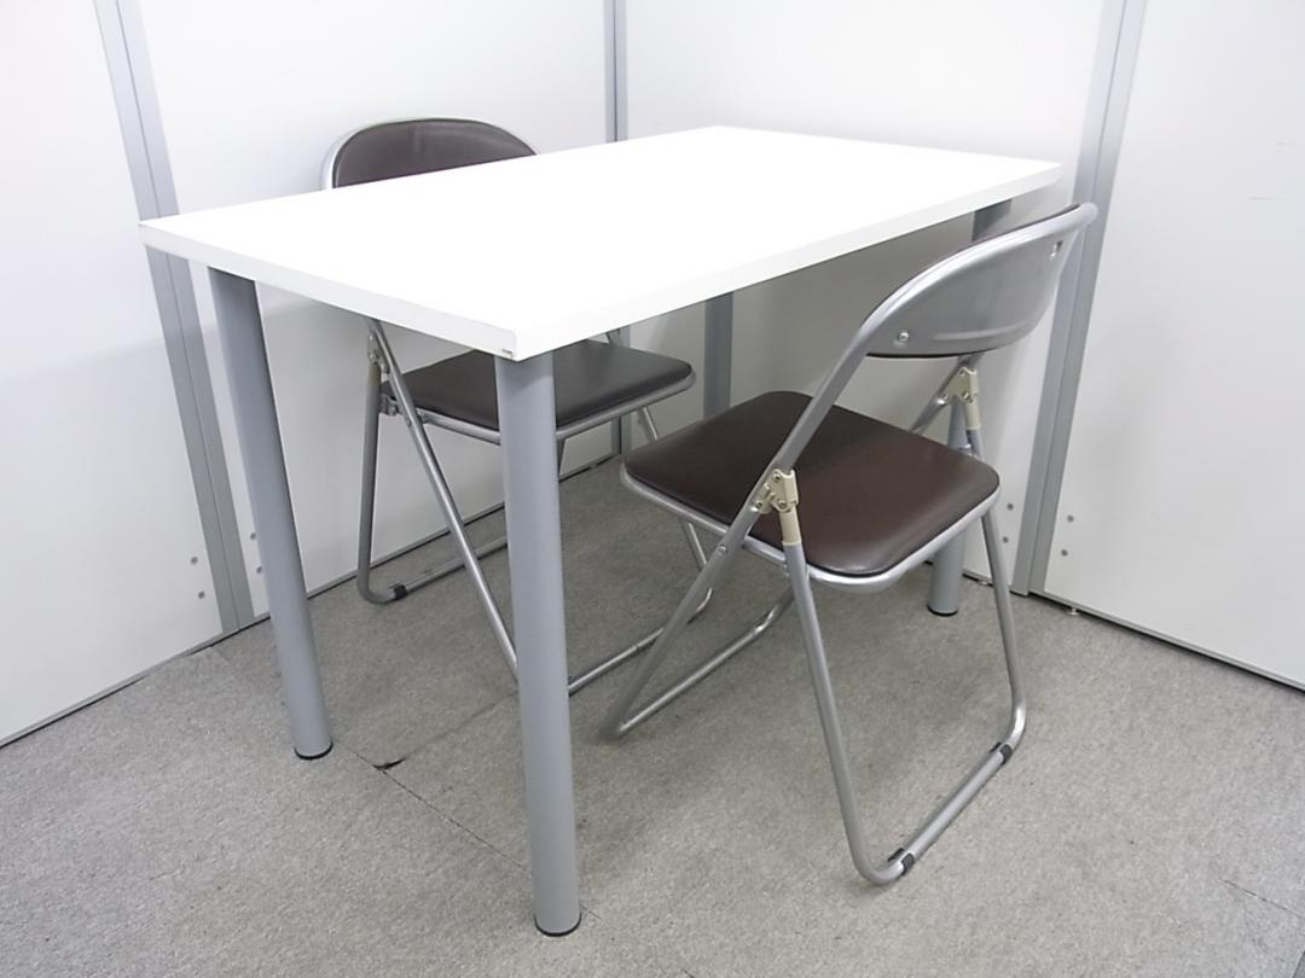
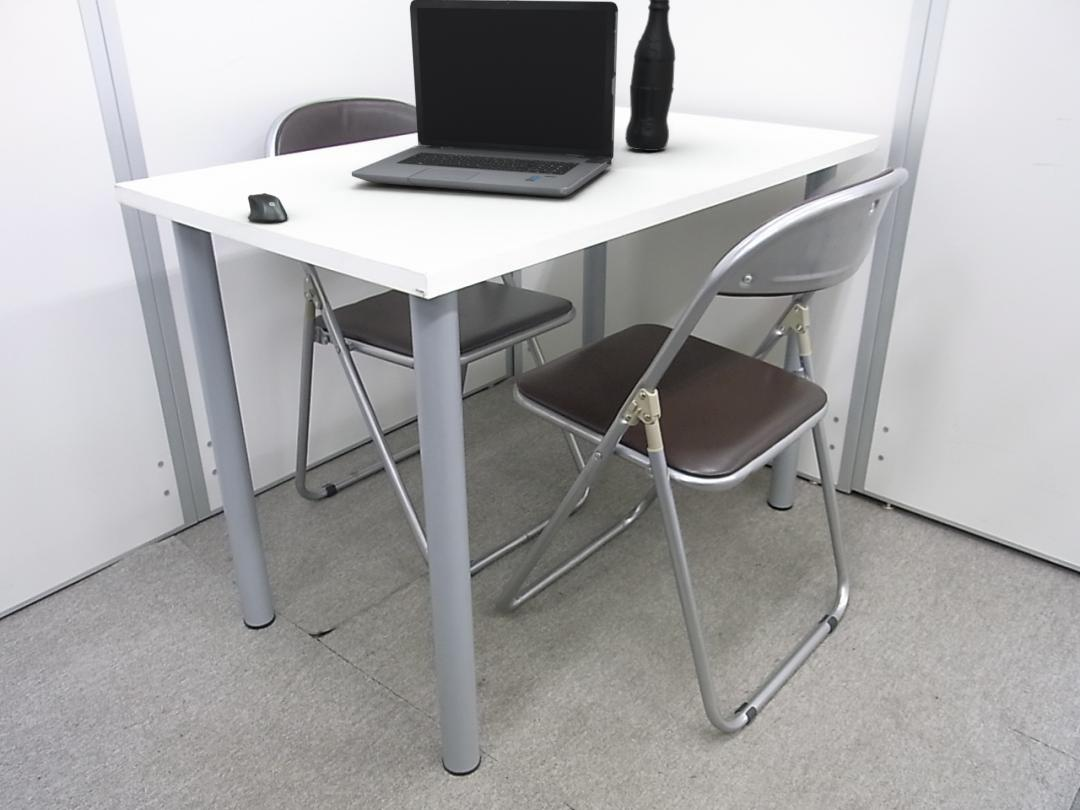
+ bottle (651, 75)
+ laptop computer (483, 94)
+ computer mouse (265, 205)
